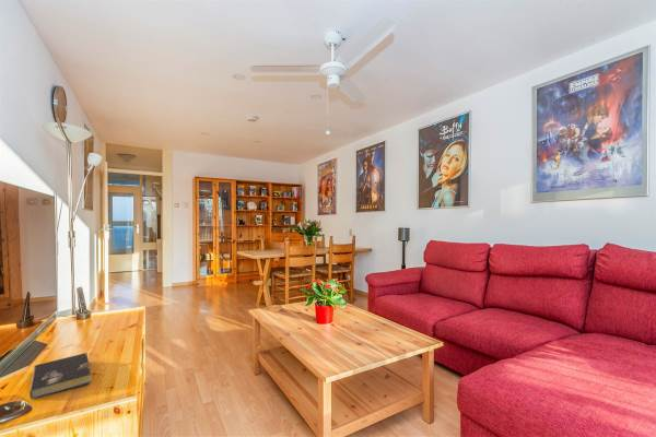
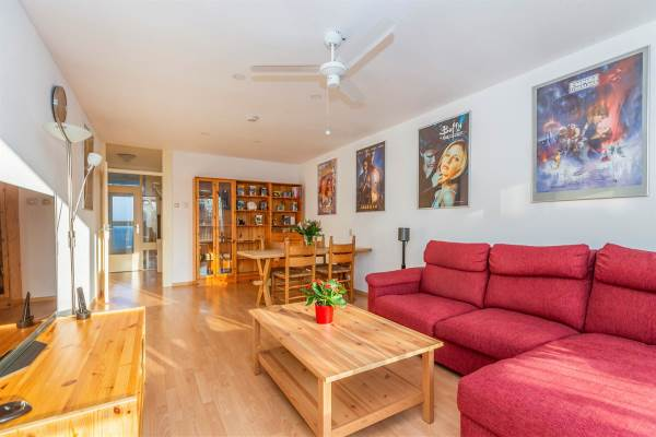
- book (61, 373)
